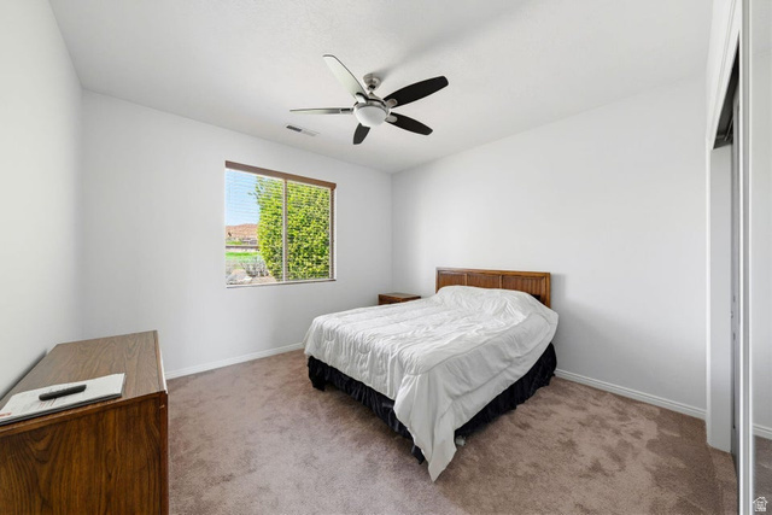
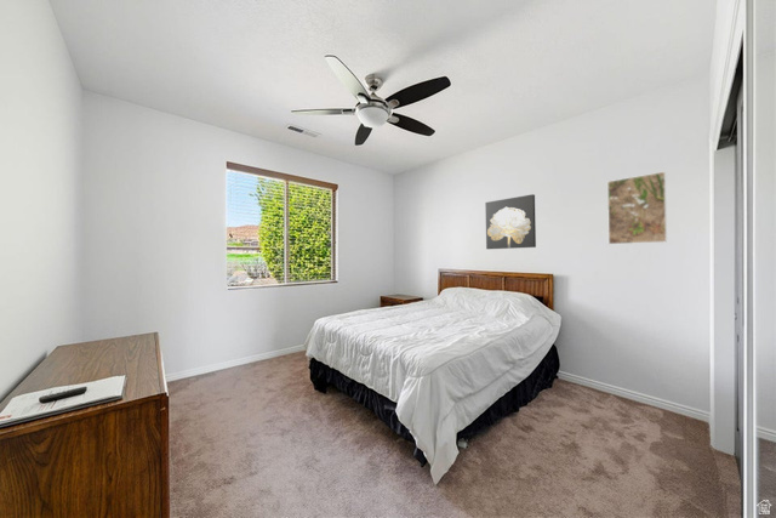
+ wall art (509, 223)
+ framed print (635, 210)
